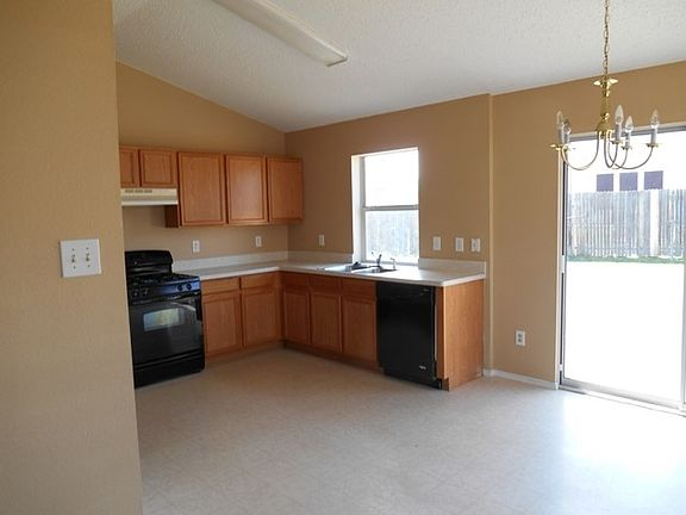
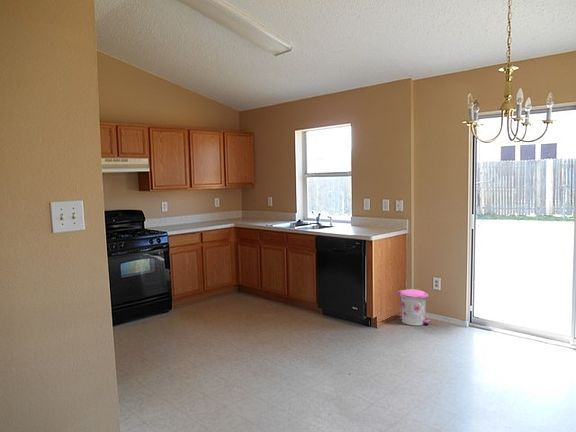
+ trash can (413, 306)
